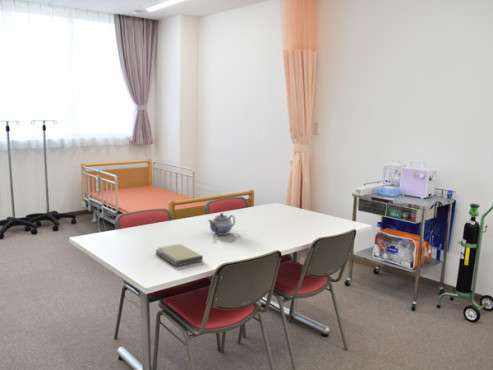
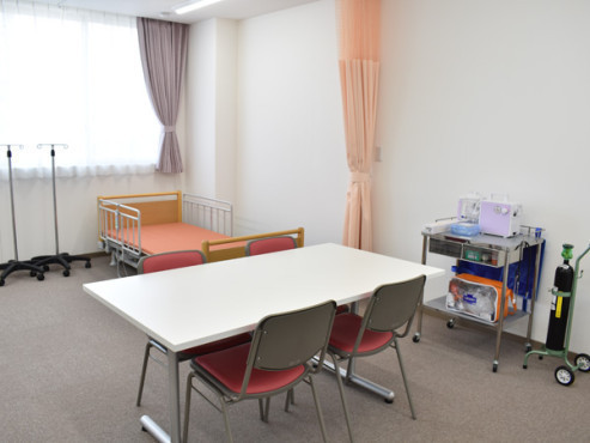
- teapot (221, 223)
- file folder (177, 254)
